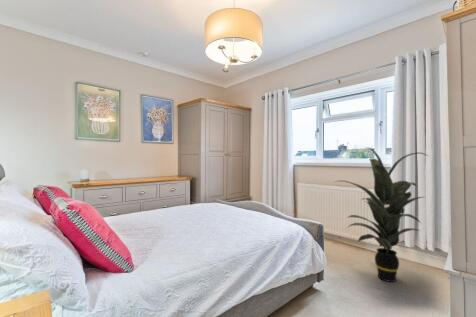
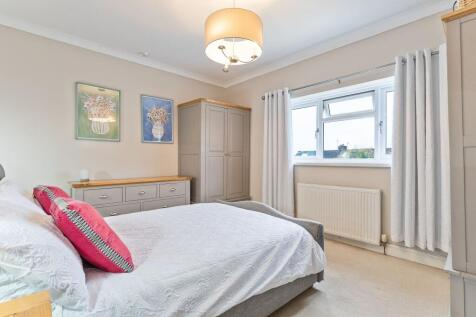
- indoor plant (381, 210)
